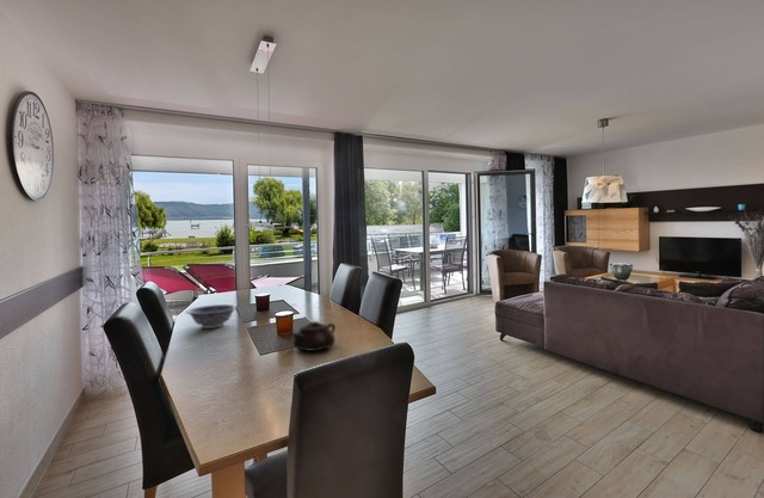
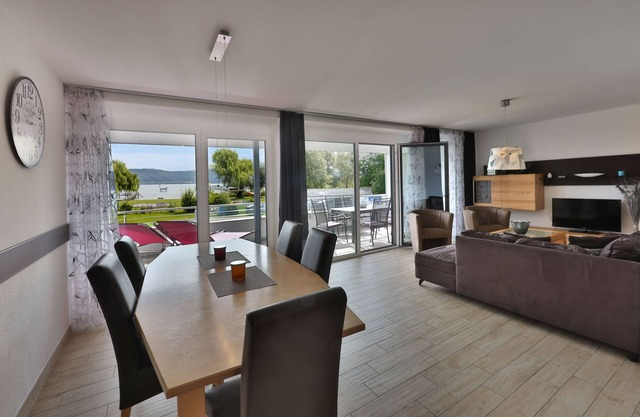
- decorative bowl (212, 316)
- teapot (315, 334)
